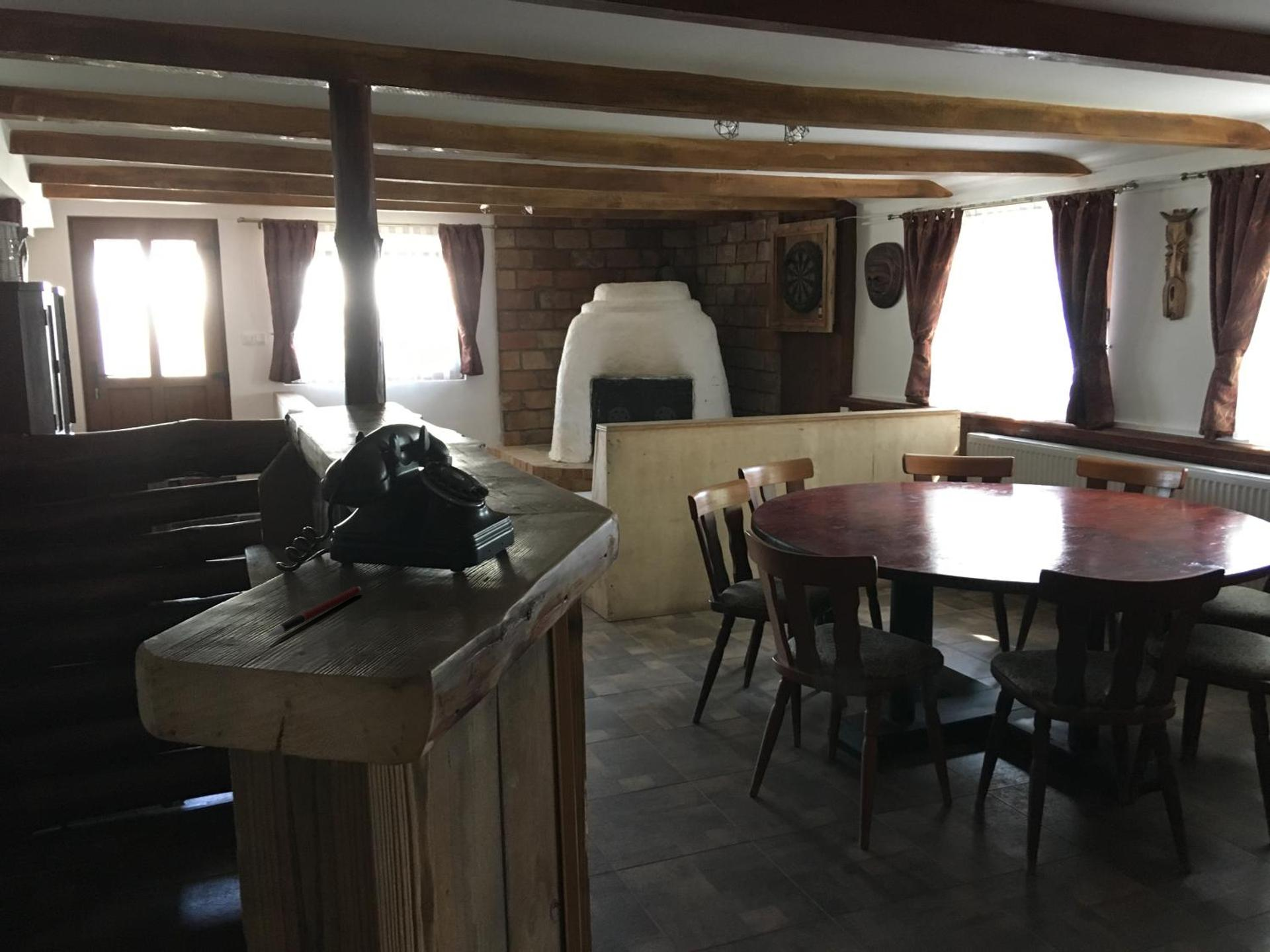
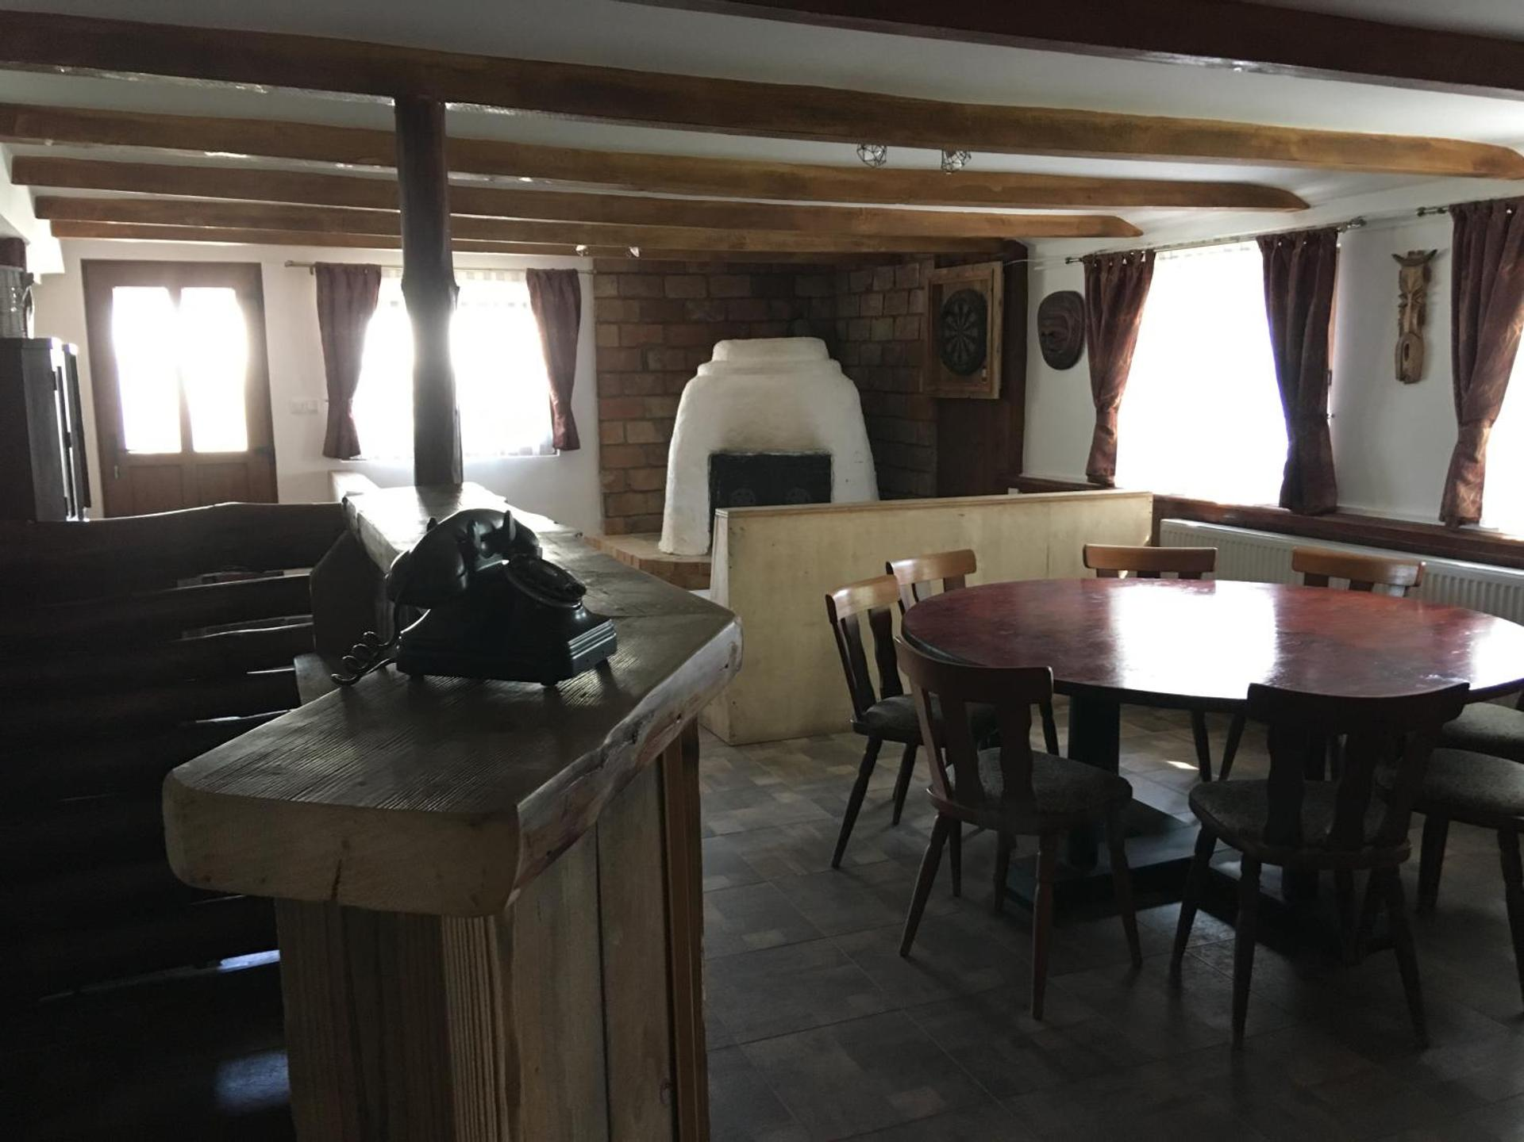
- pen (317, 610)
